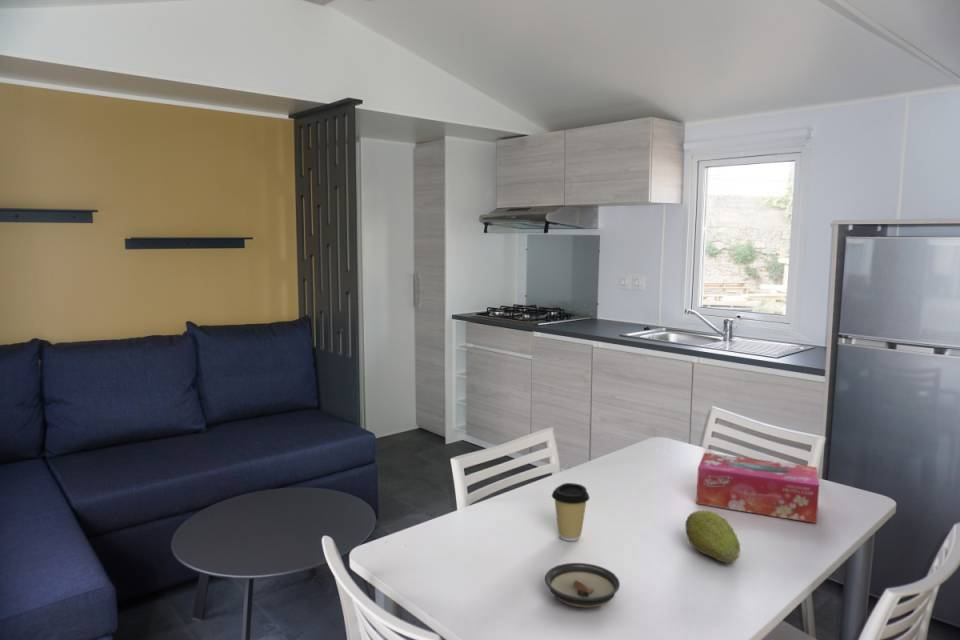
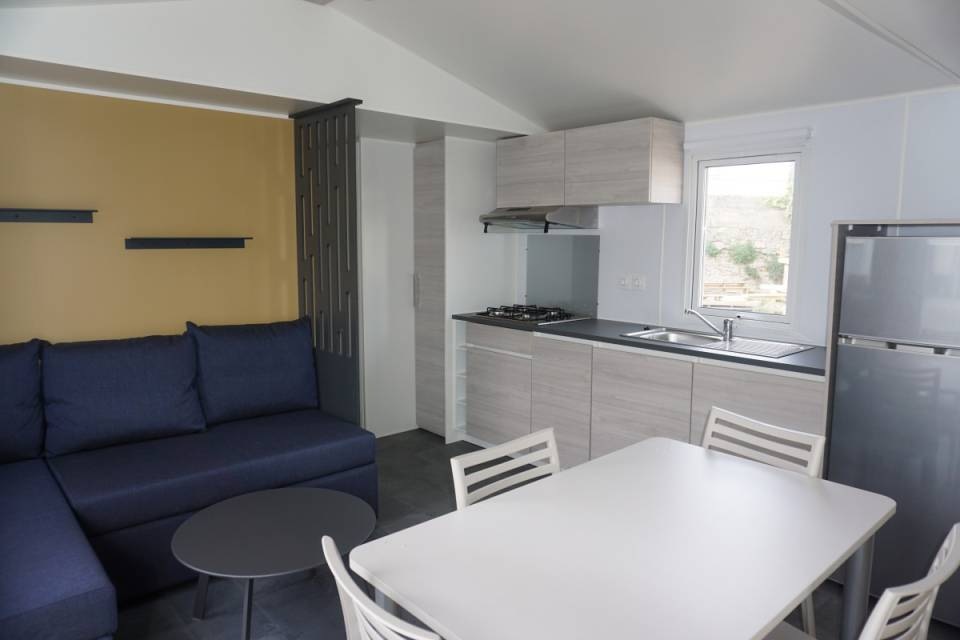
- coffee cup (570, 512)
- tissue box (756, 485)
- fruit (714, 535)
- saucer (581, 588)
